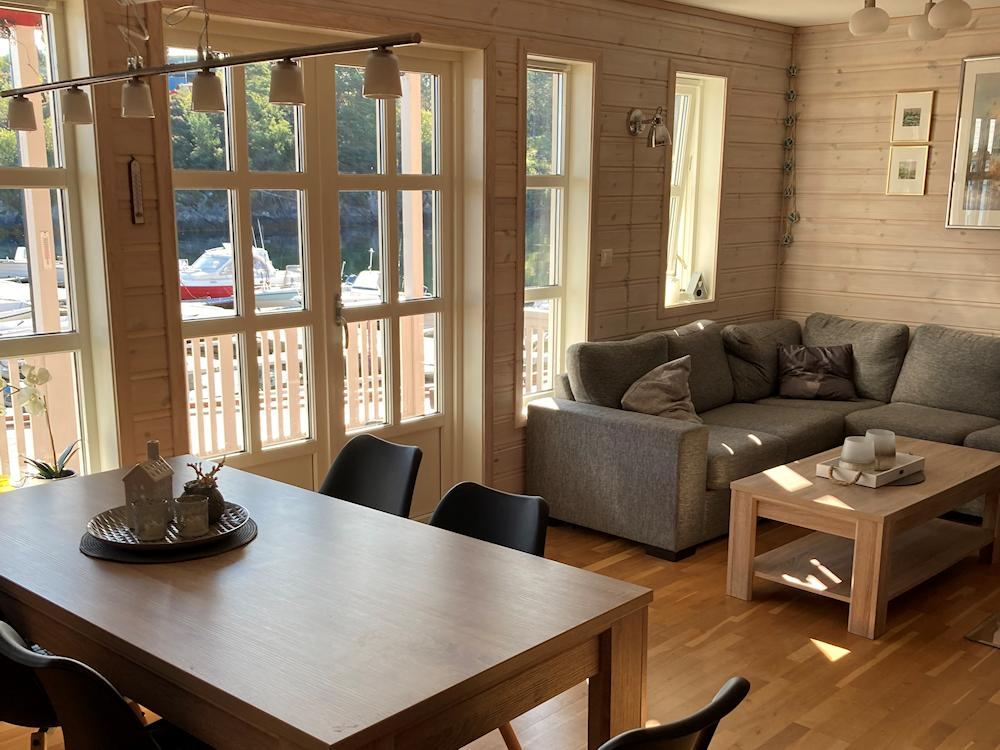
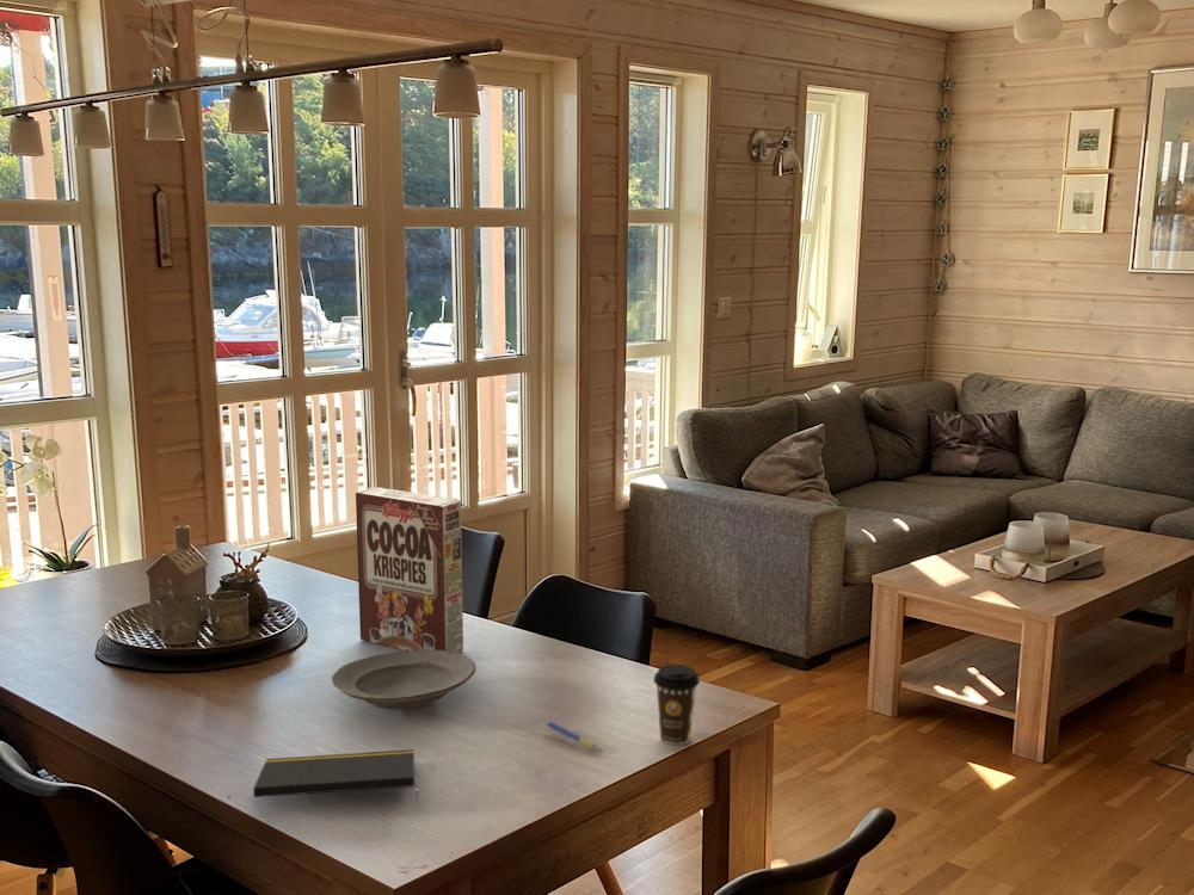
+ plate (405, 683)
+ pen (573, 735)
+ coffee cup (676, 704)
+ cereal box (408, 572)
+ notepad (337, 772)
